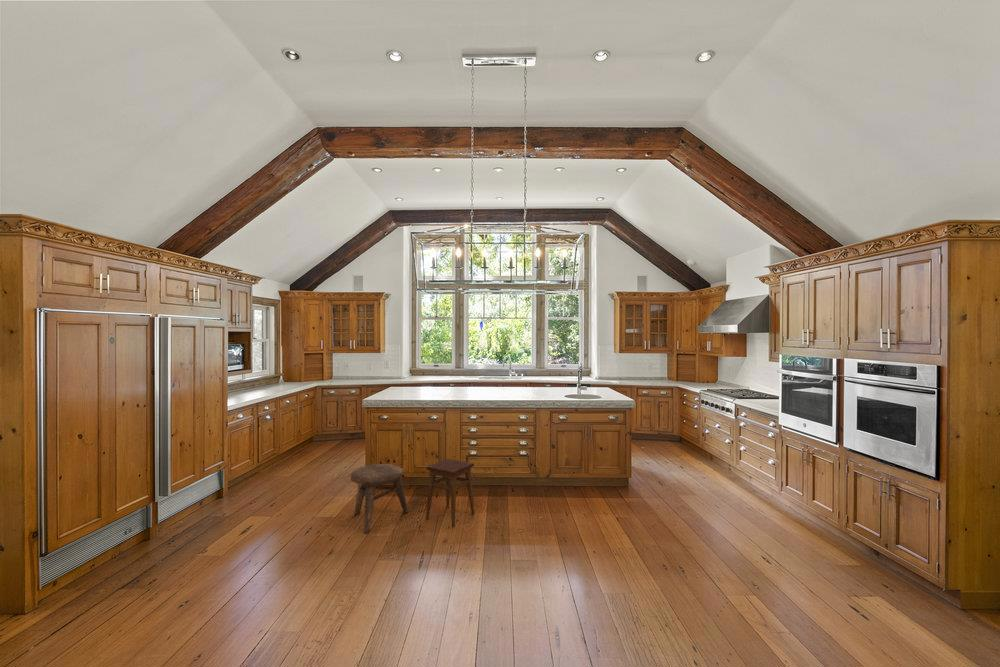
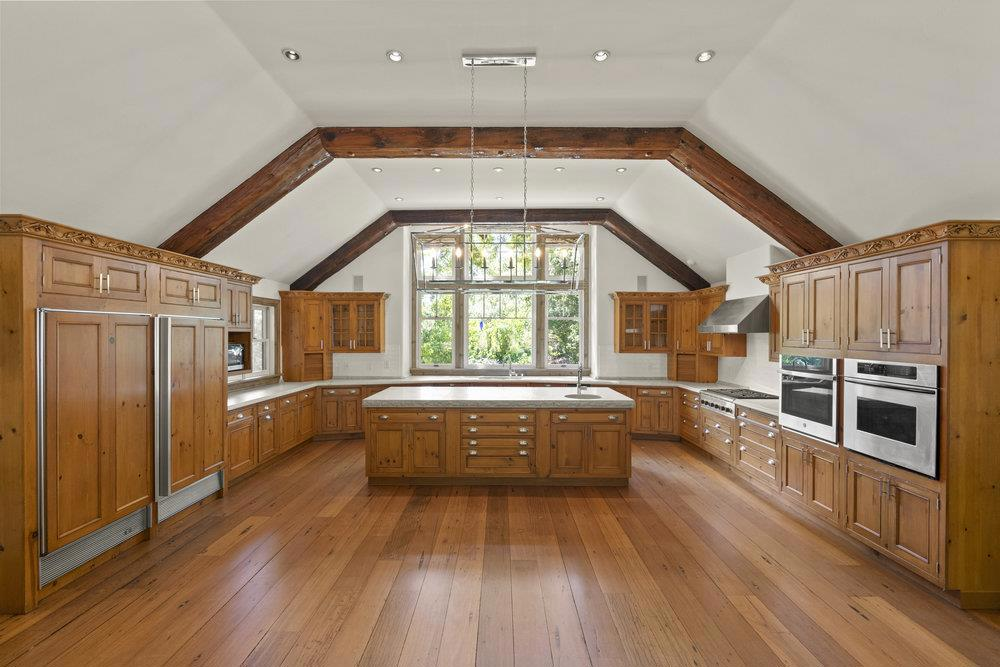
- stool (450, 490)
- stool (374, 494)
